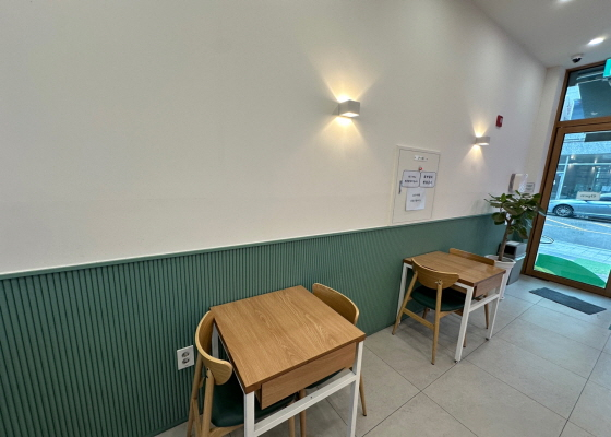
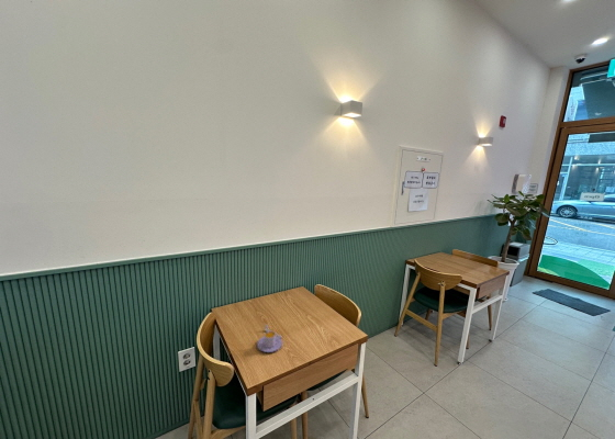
+ cup (269, 331)
